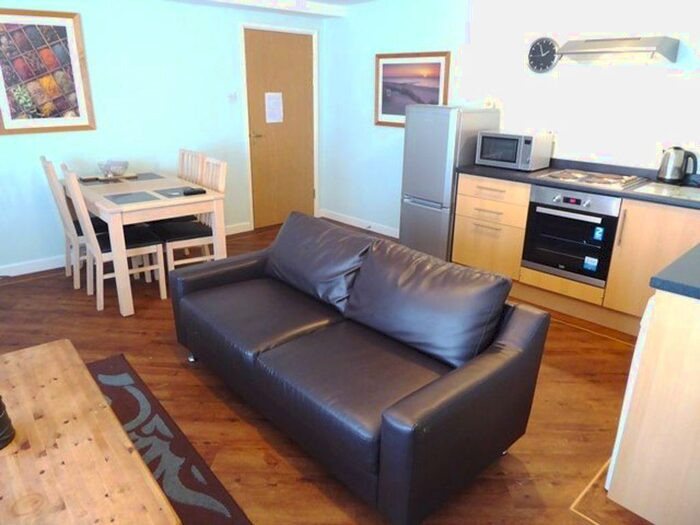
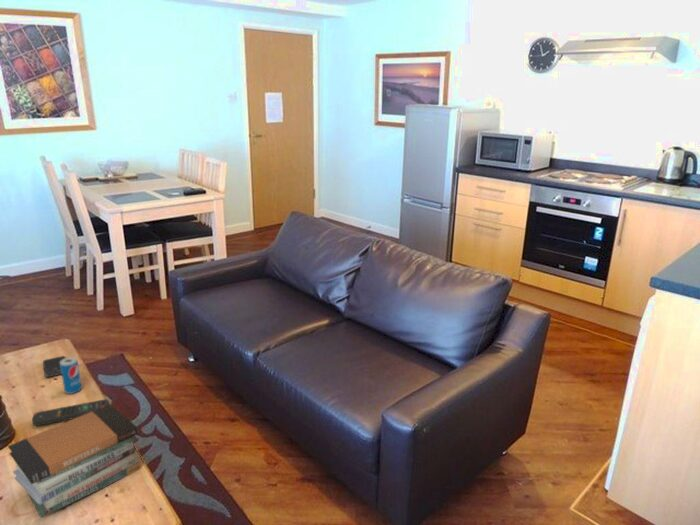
+ smartphone (55, 365)
+ remote control (72, 412)
+ beverage can (71, 375)
+ book stack (78, 457)
